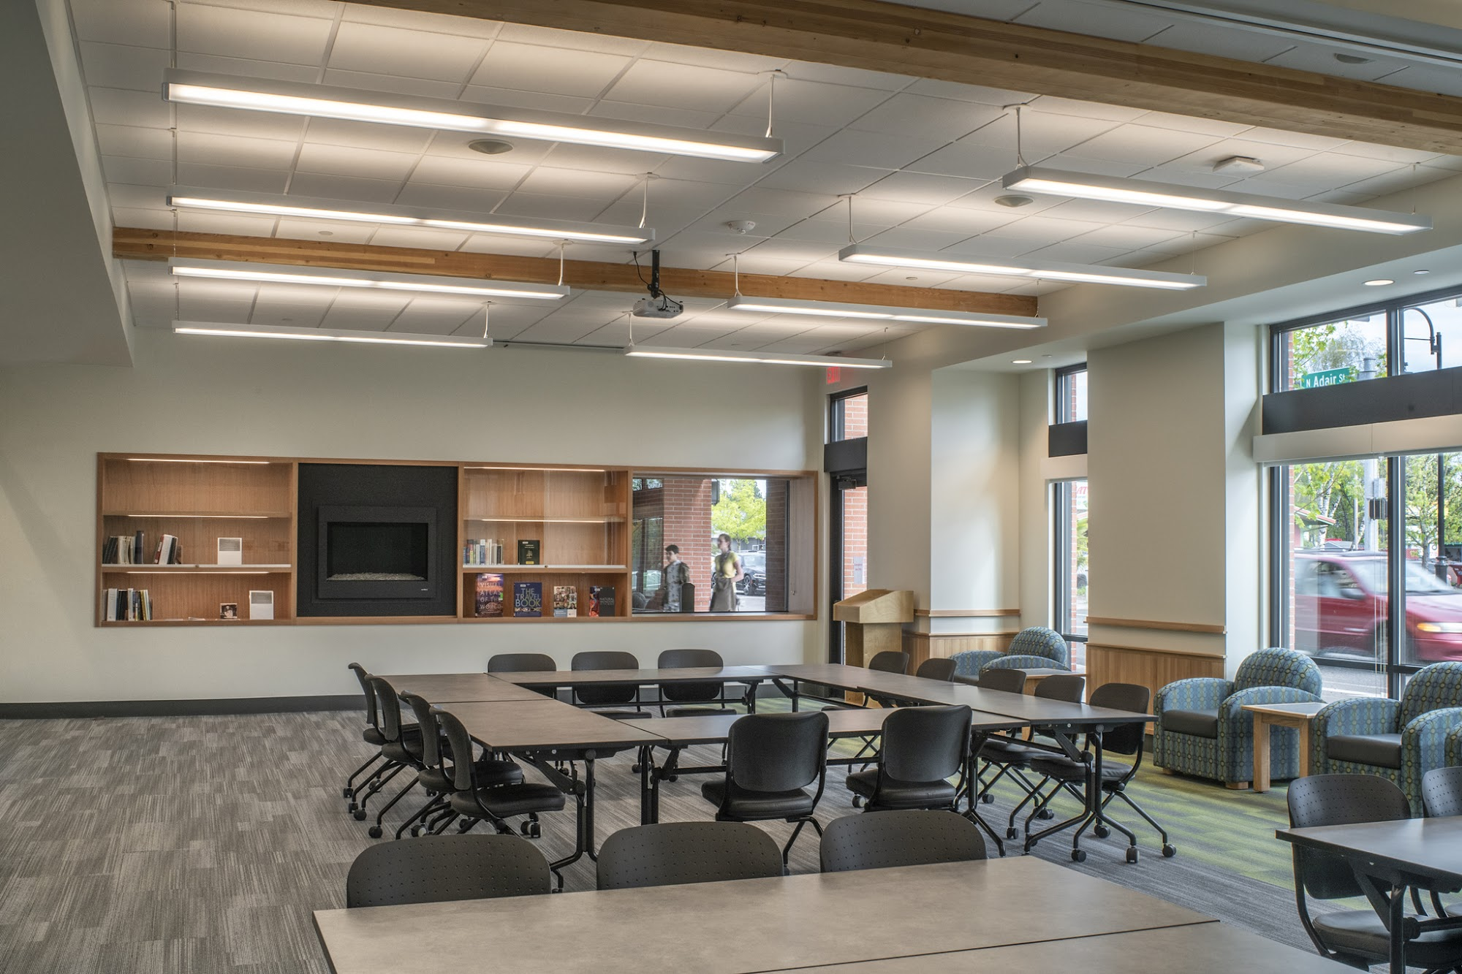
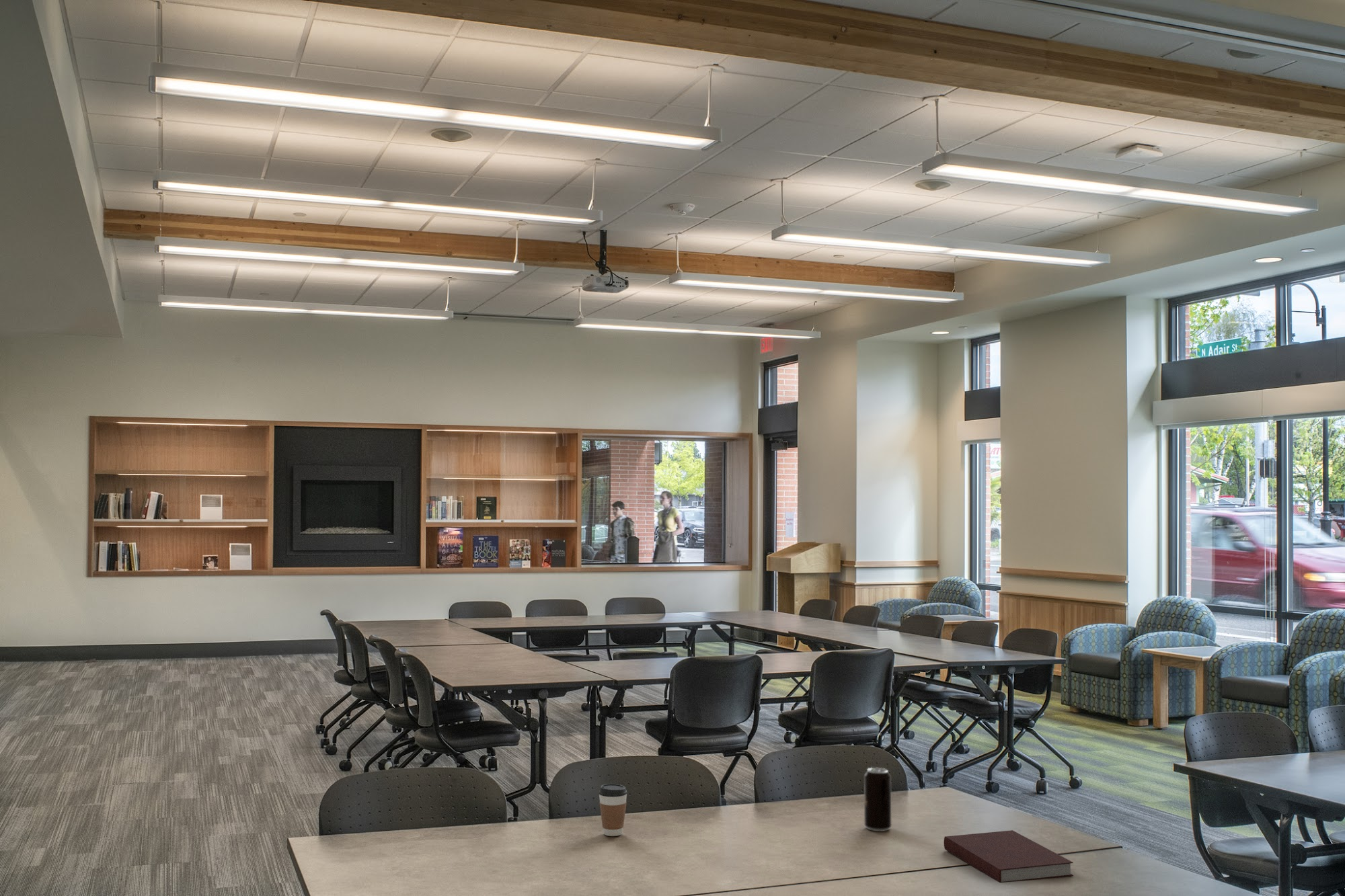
+ notebook (1006, 855)
+ beverage can (878, 799)
+ coffee cup (613, 809)
